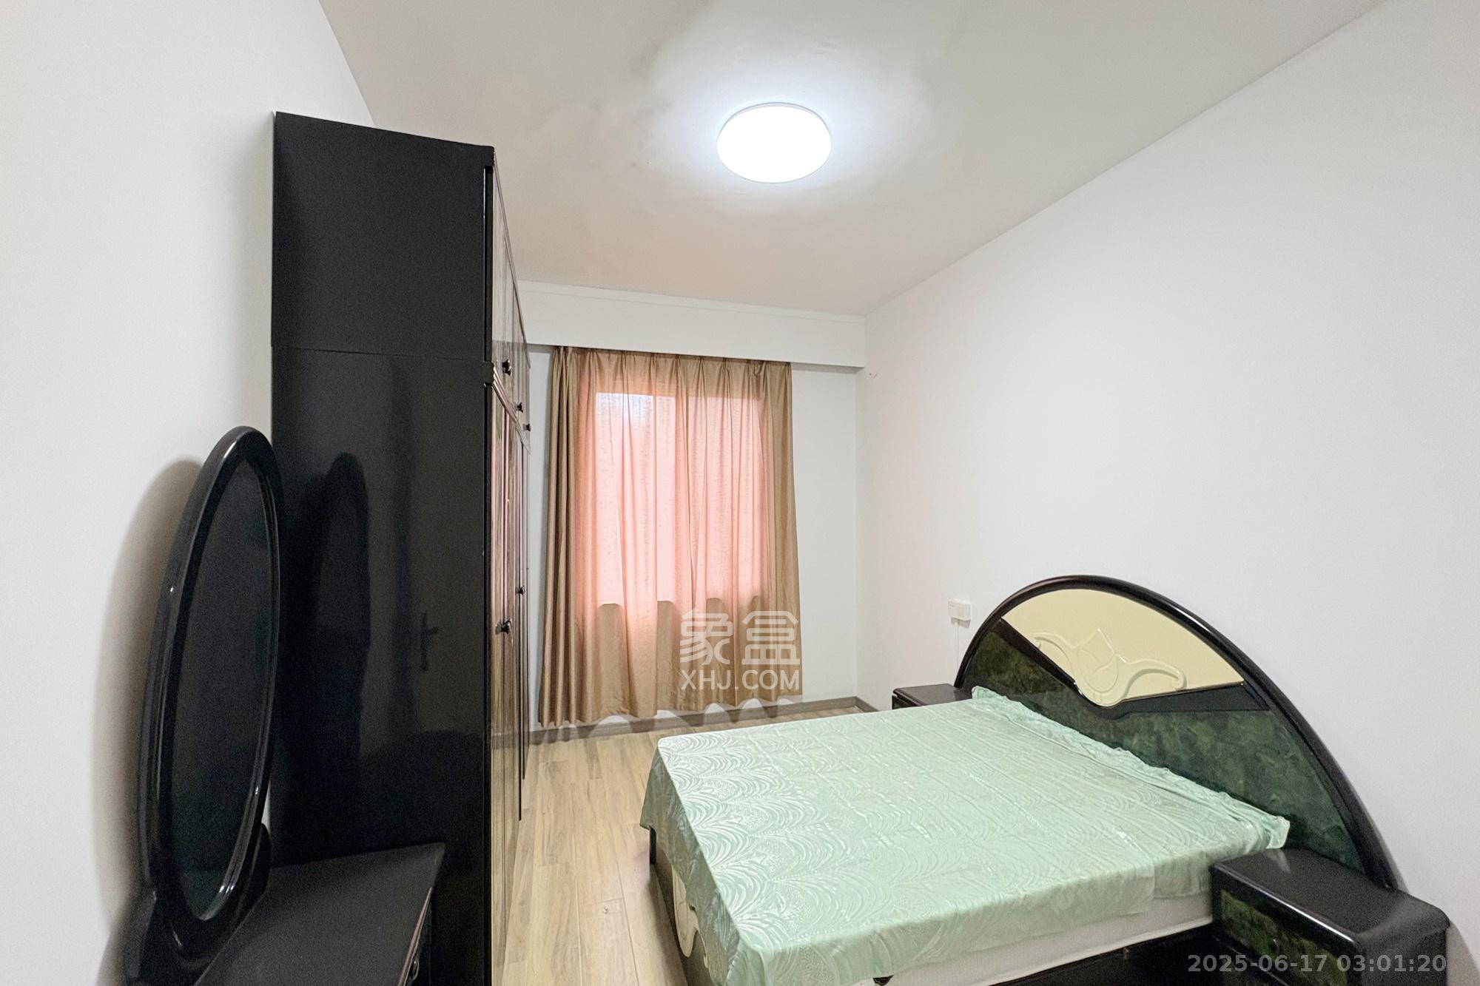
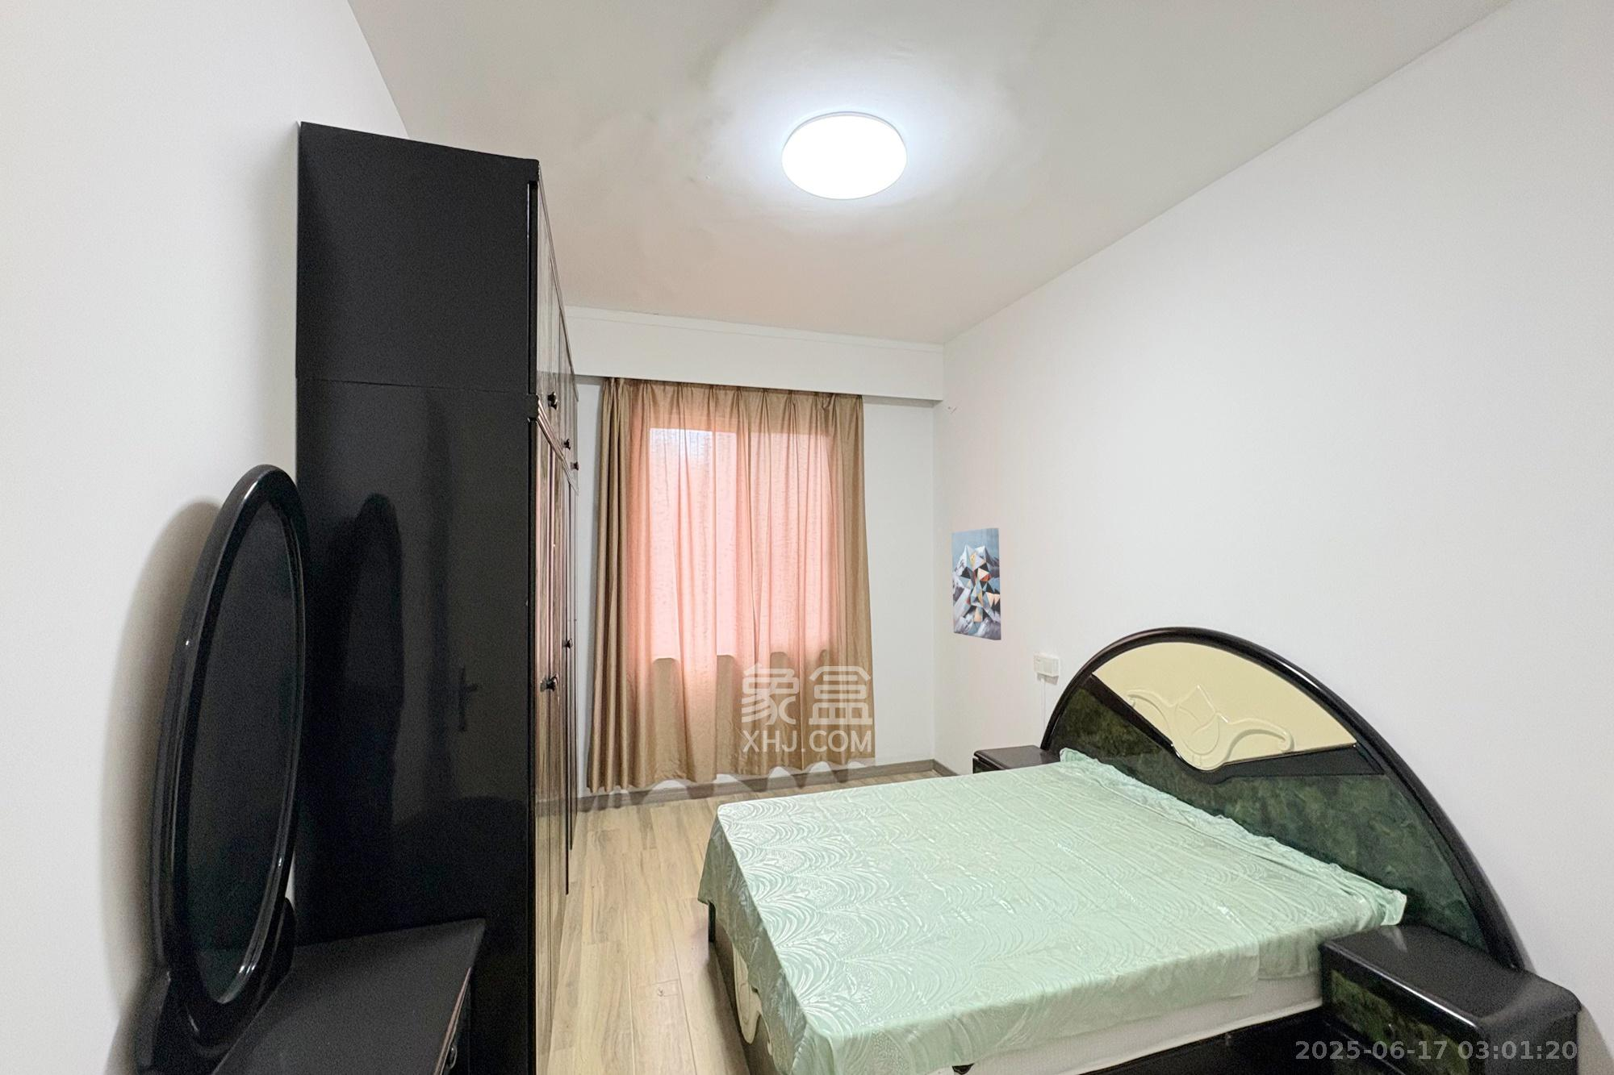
+ wall art (974, 583)
